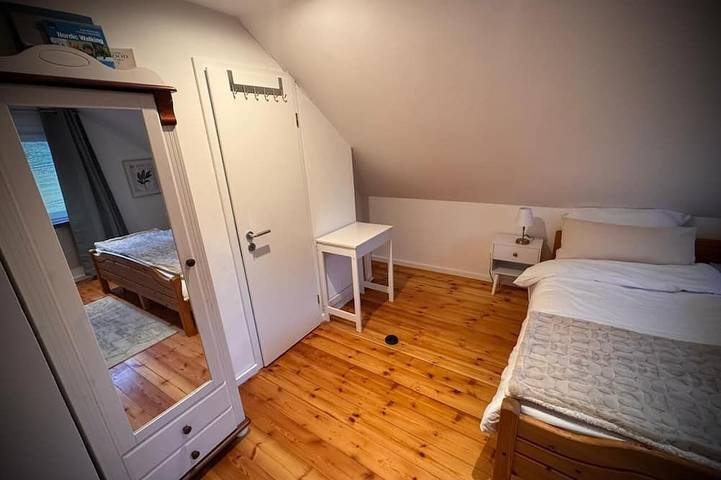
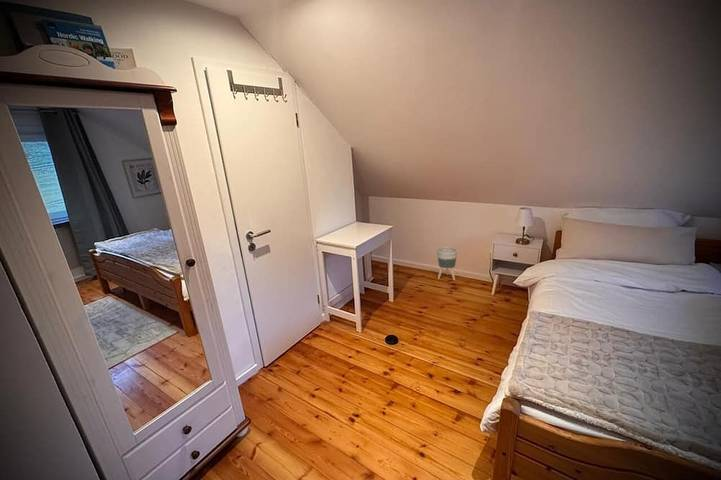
+ planter (446, 264)
